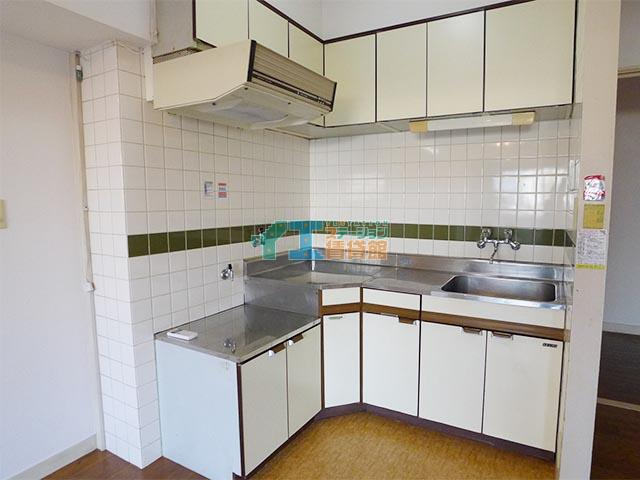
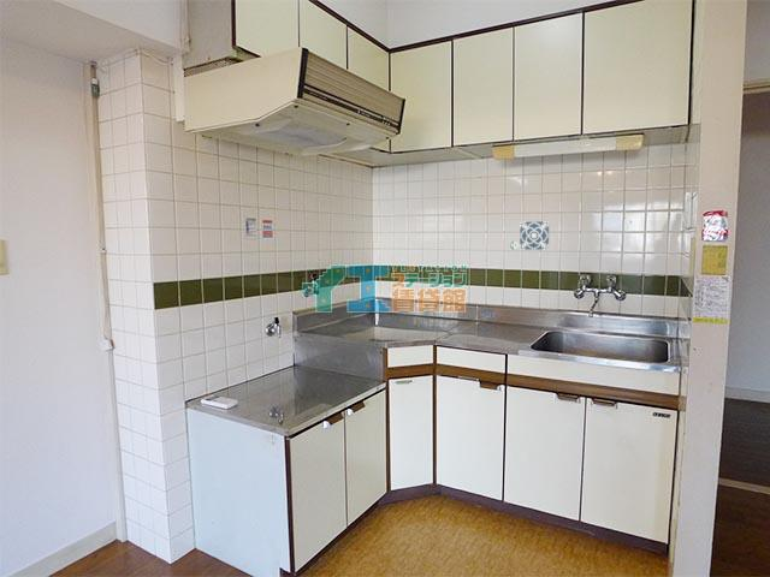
+ decorative tile (528, 236)
